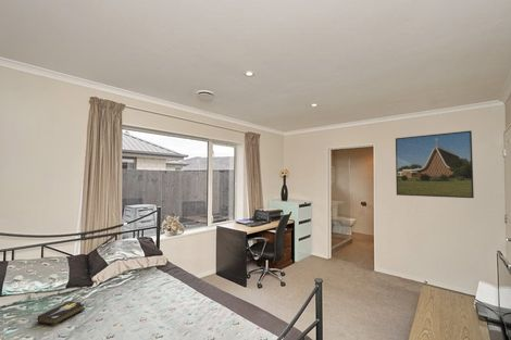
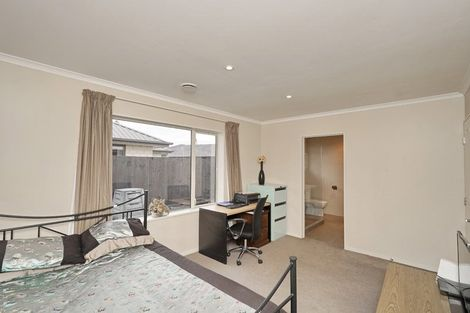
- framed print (431, 165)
- hardback book (62, 311)
